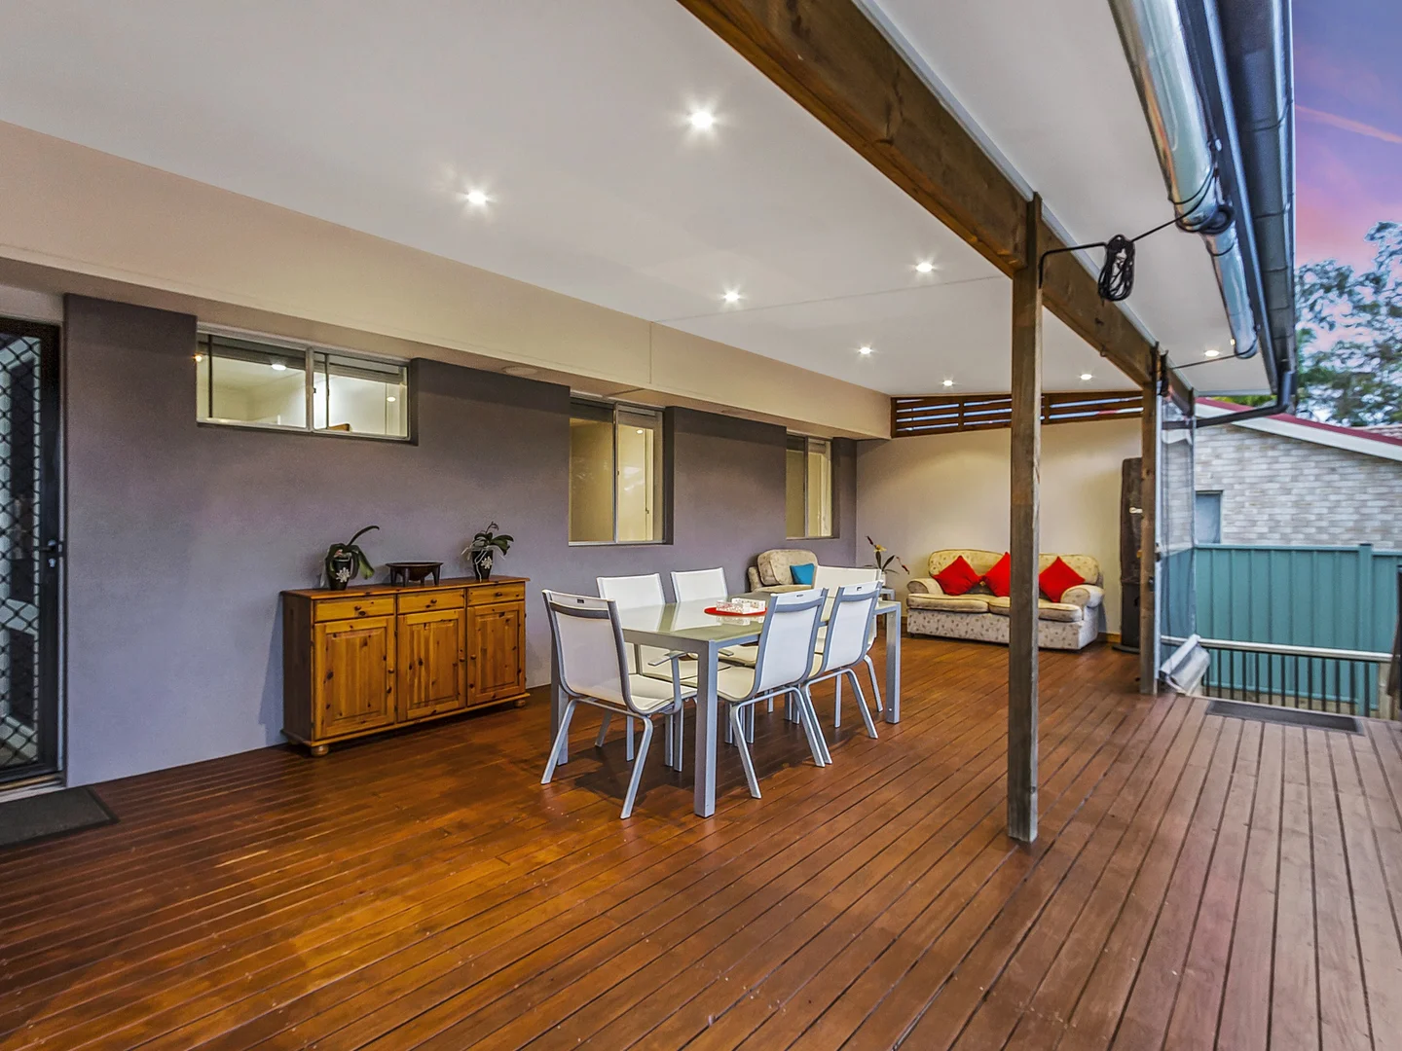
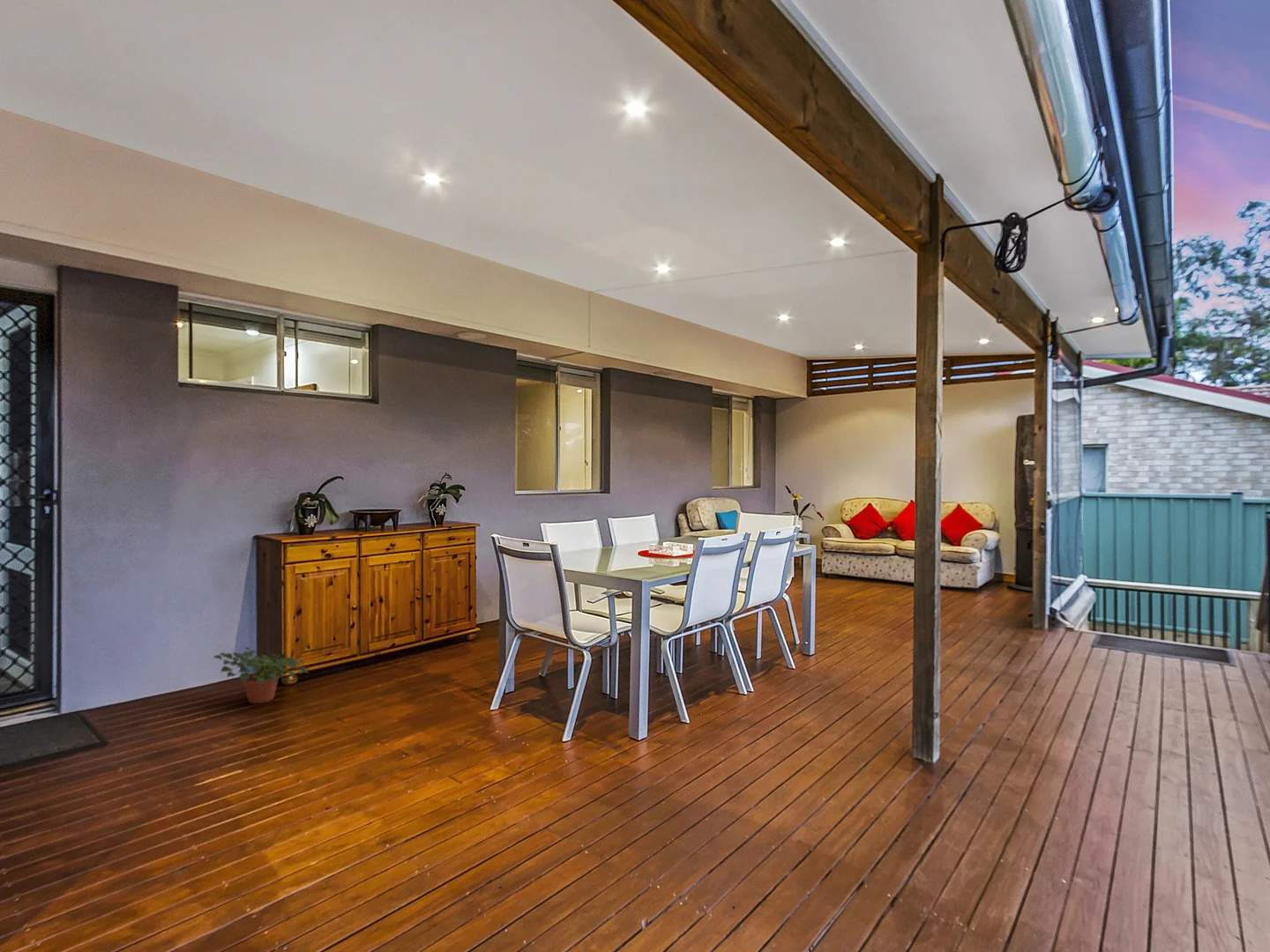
+ potted plant (266, 673)
